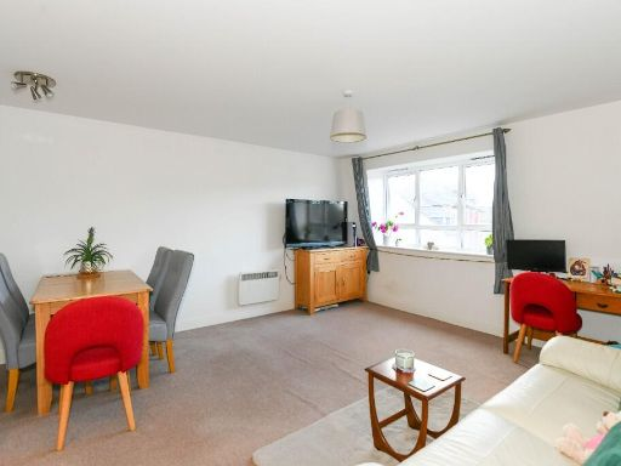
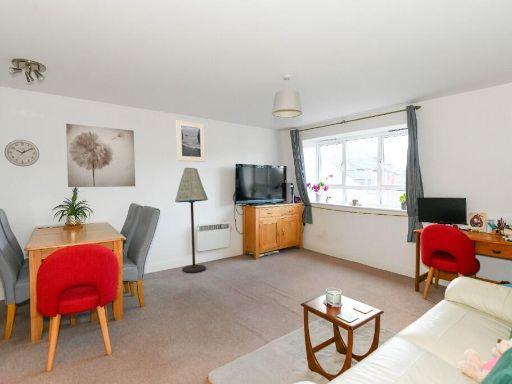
+ wall art (102, 157)
+ wall clock (22, 153)
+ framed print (191, 141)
+ floor lamp (192, 218)
